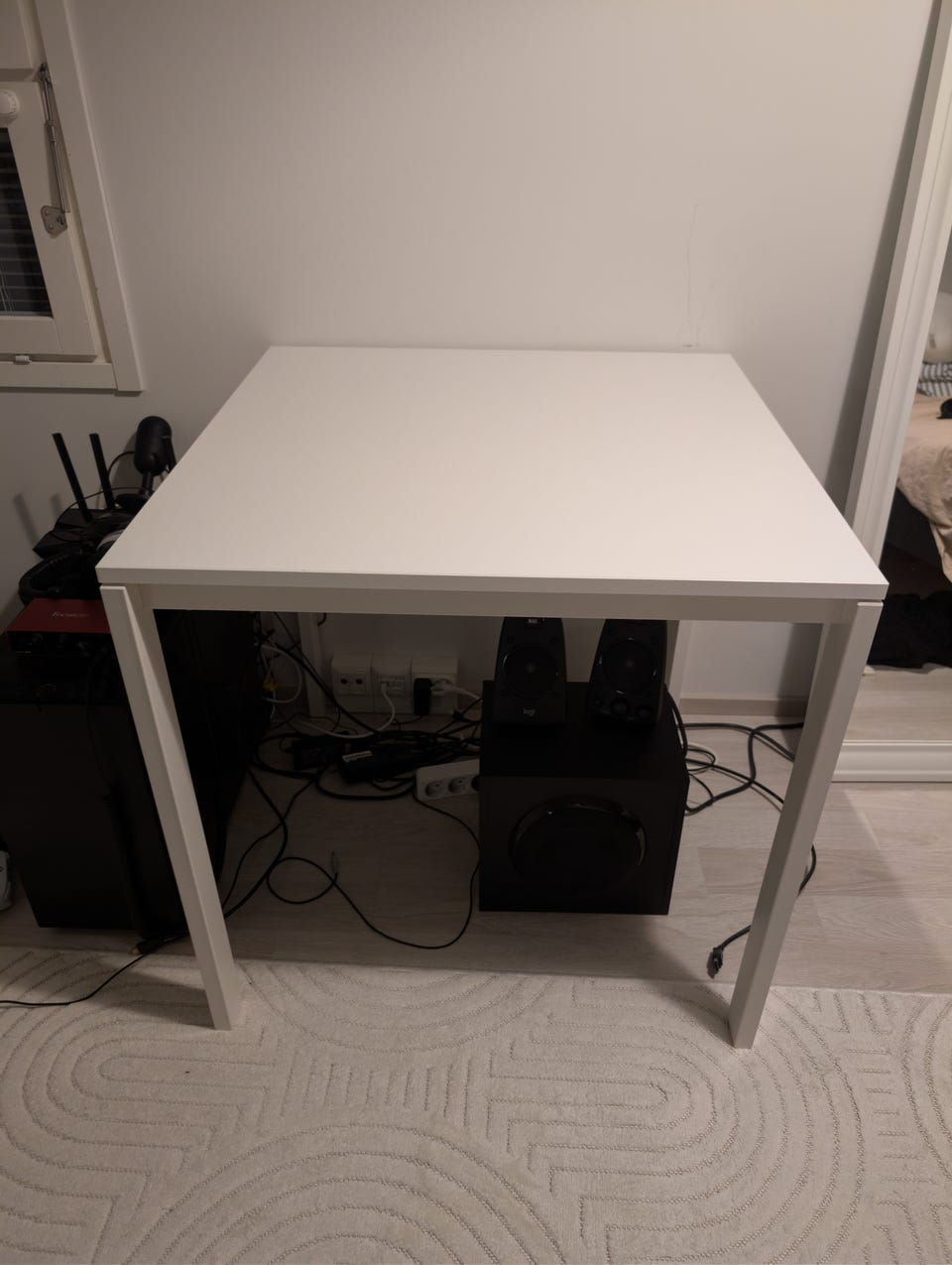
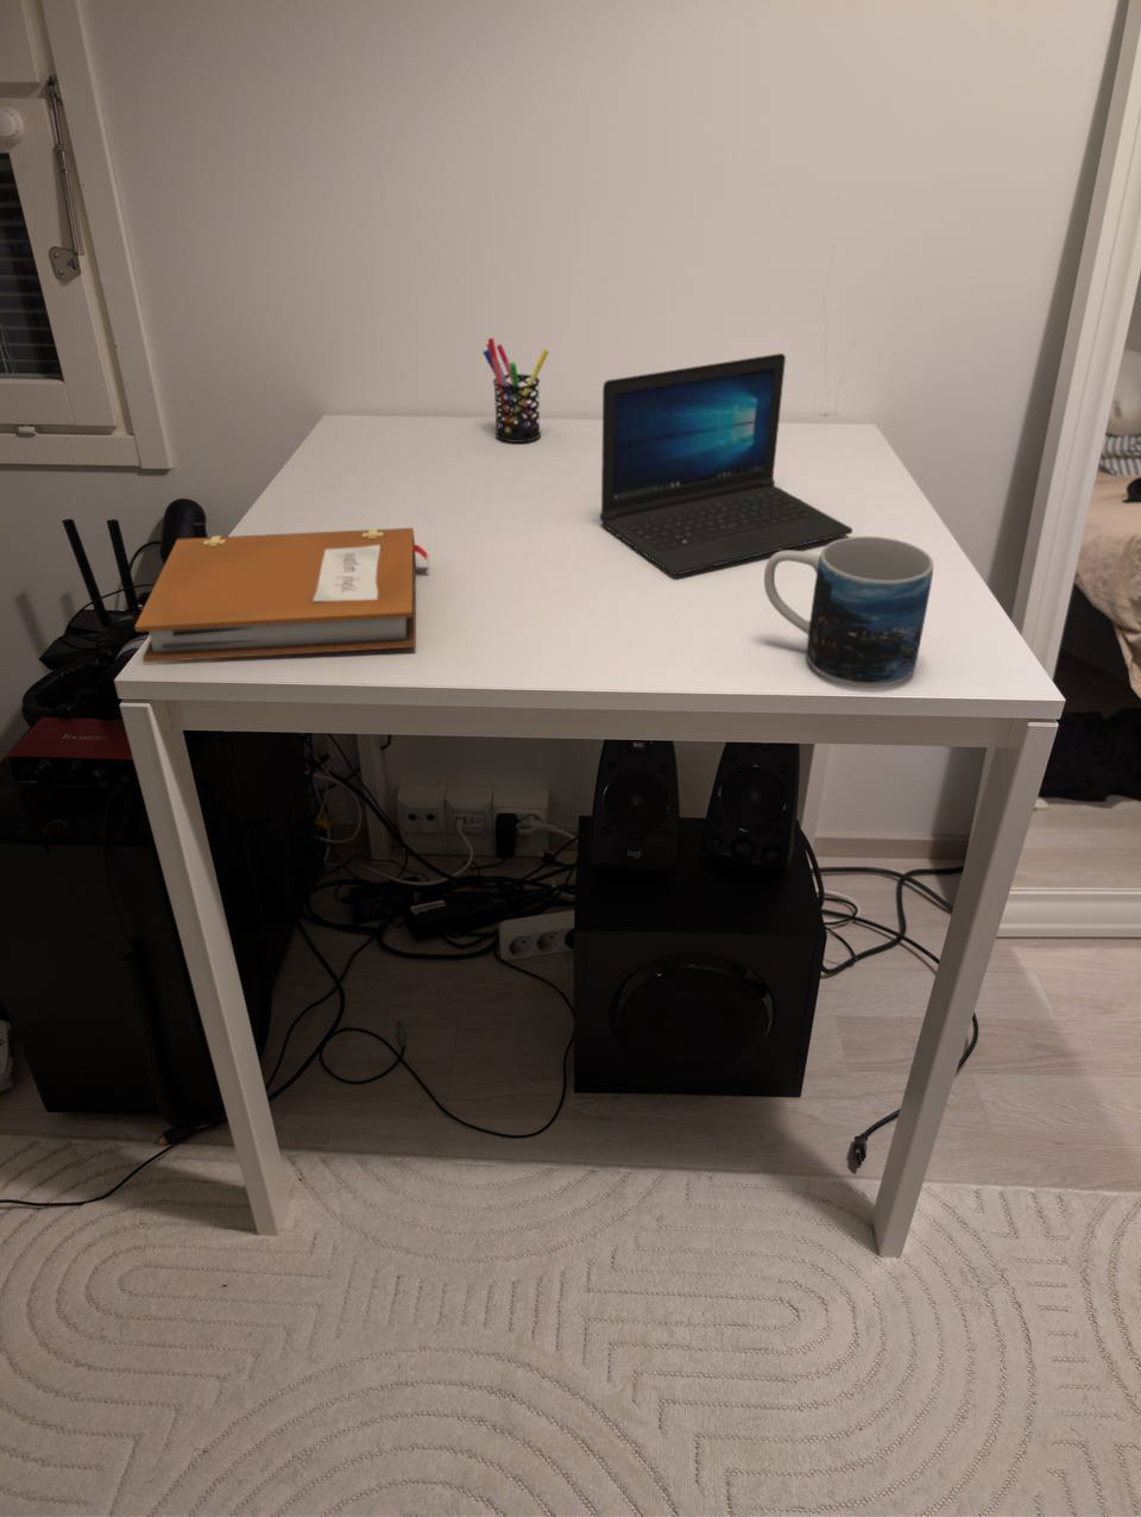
+ notebook (296, 586)
+ laptop (730, 459)
+ mug (841, 606)
+ pen holder (513, 389)
